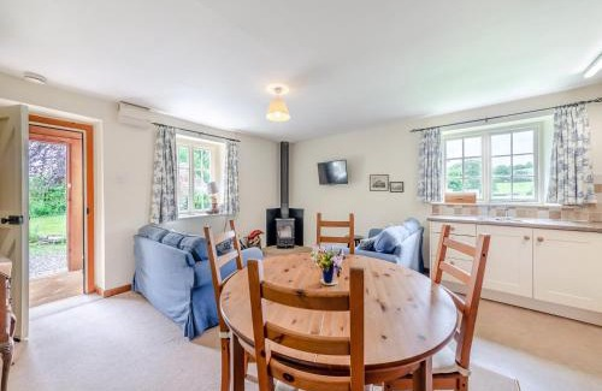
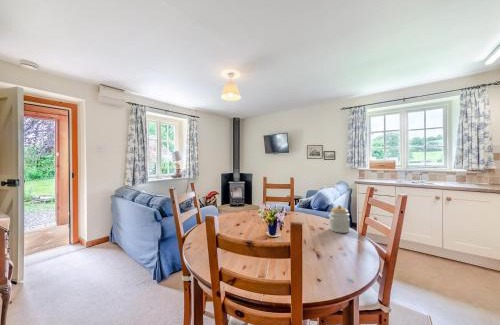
+ jar (339, 217)
